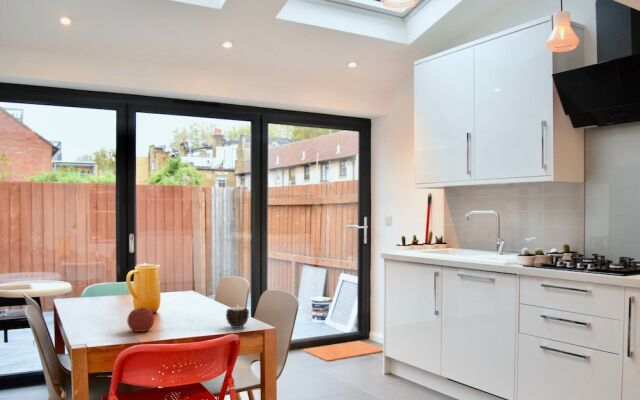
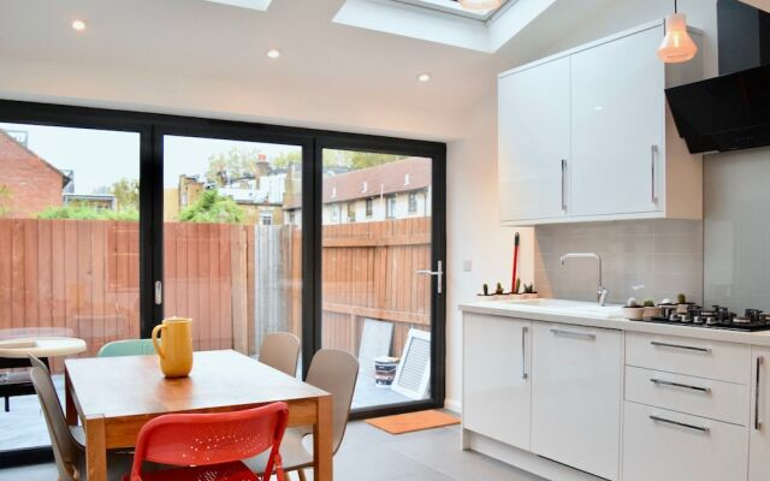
- candle (237, 315)
- fruit (141, 317)
